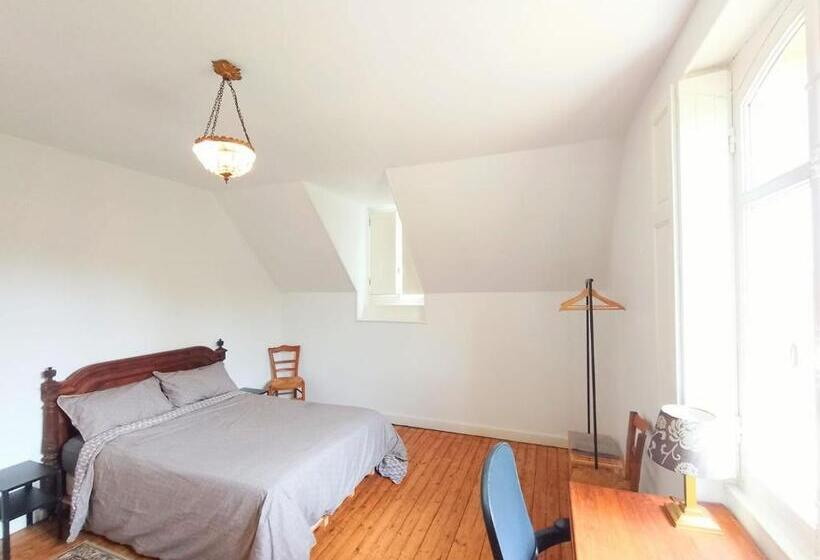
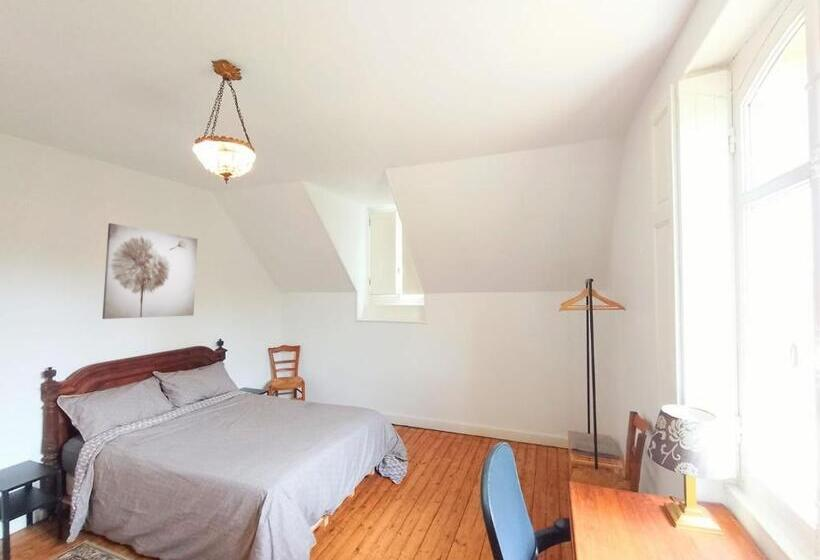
+ wall art (155, 274)
